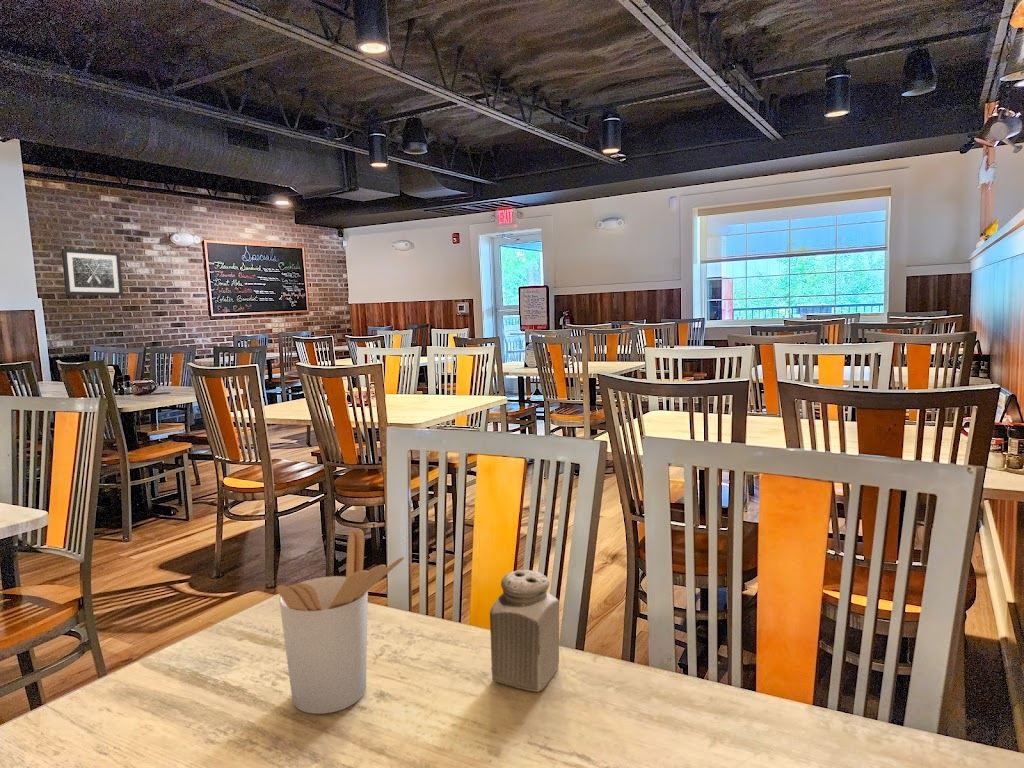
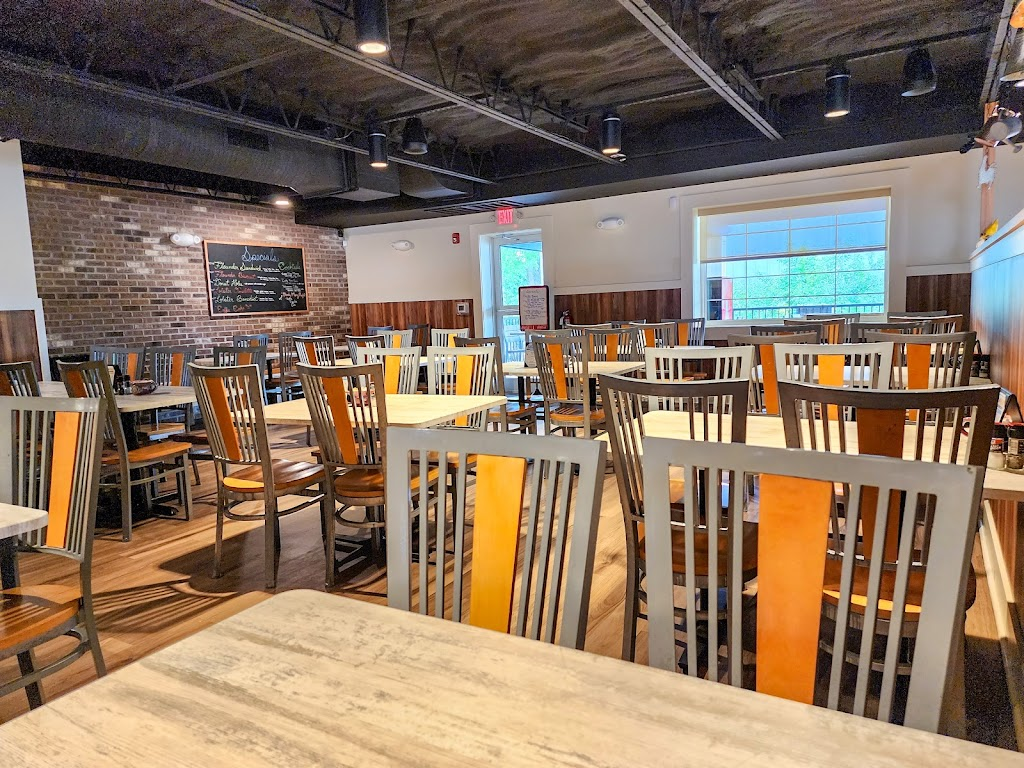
- utensil holder (342, 623)
- wall art (93, 273)
- salt shaker (525, 625)
